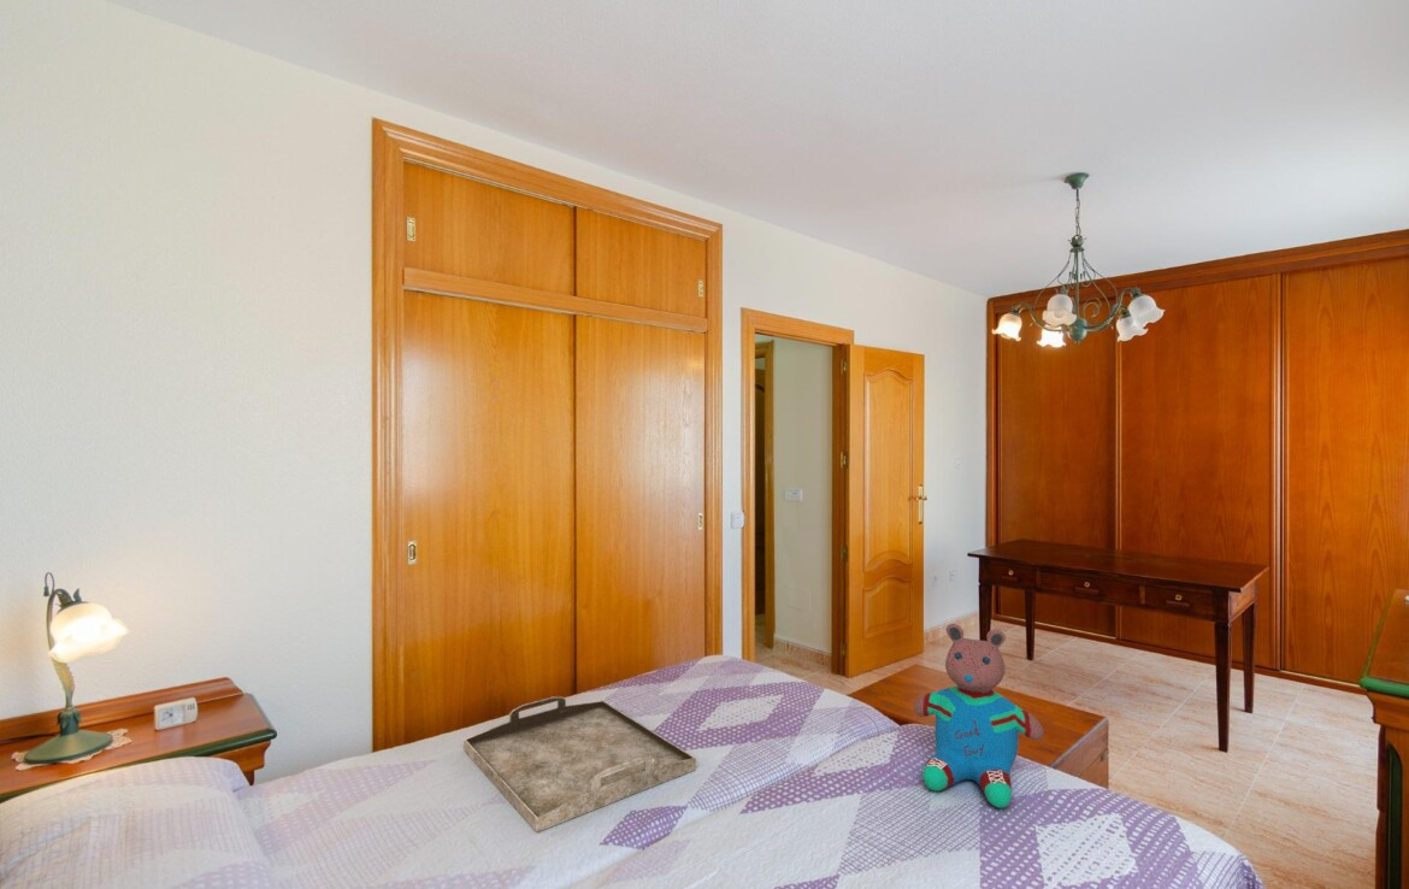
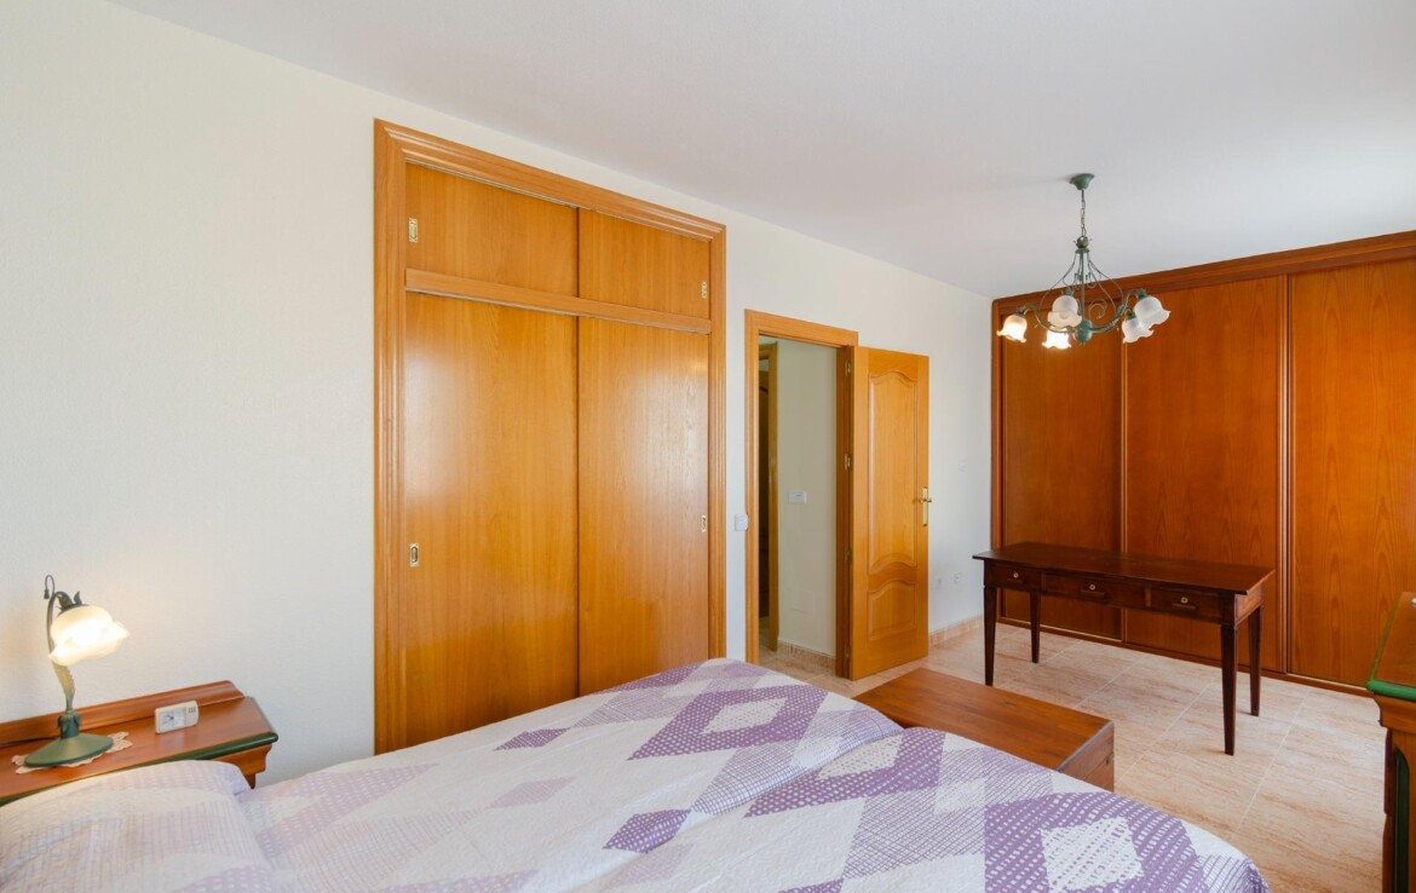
- teddy bear (972, 706)
- serving tray (576, 743)
